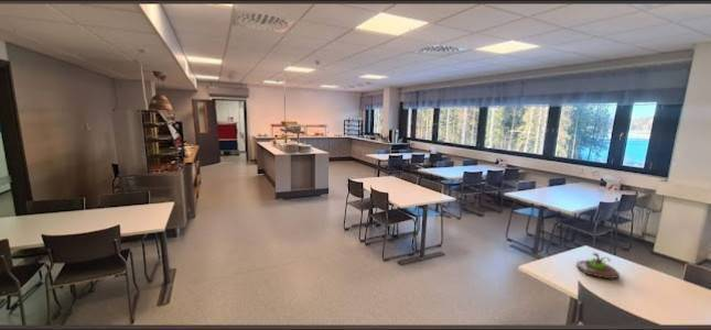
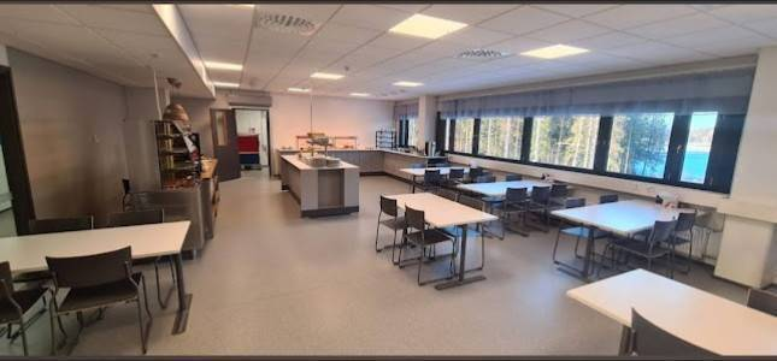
- succulent planter (596, 262)
